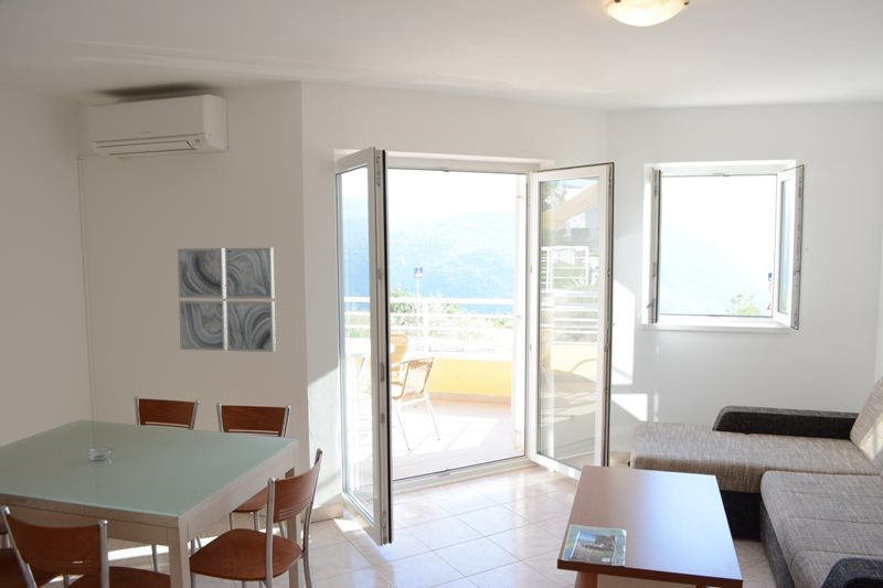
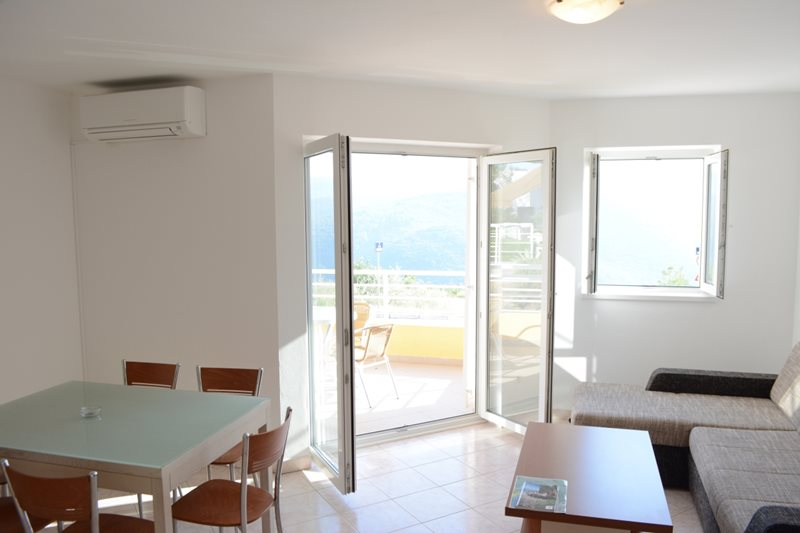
- wall art (225, 301)
